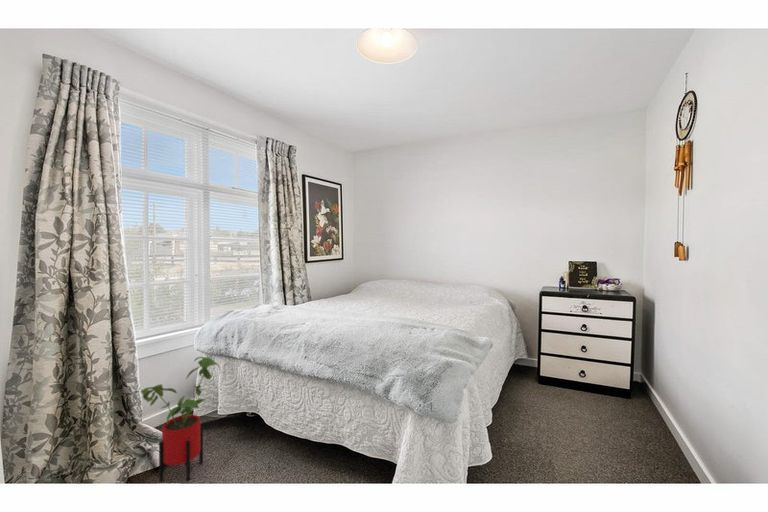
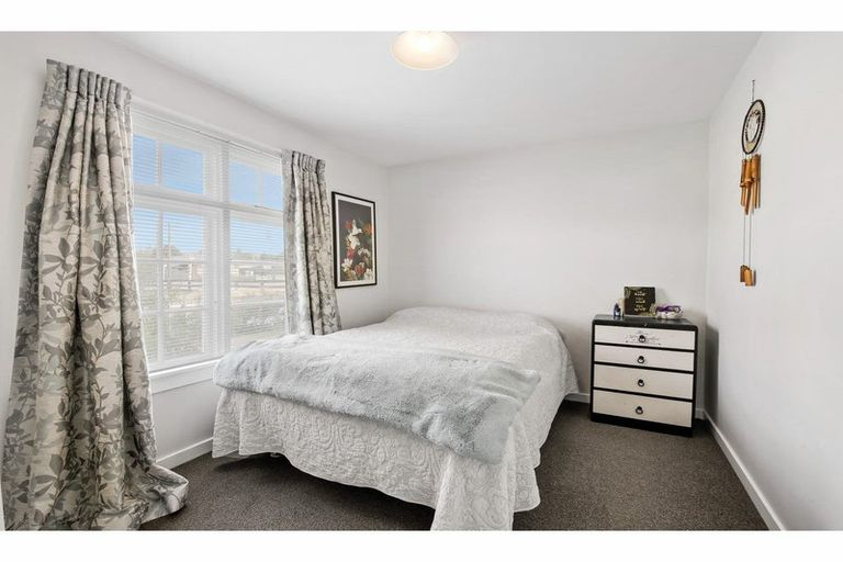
- house plant (186, 415)
